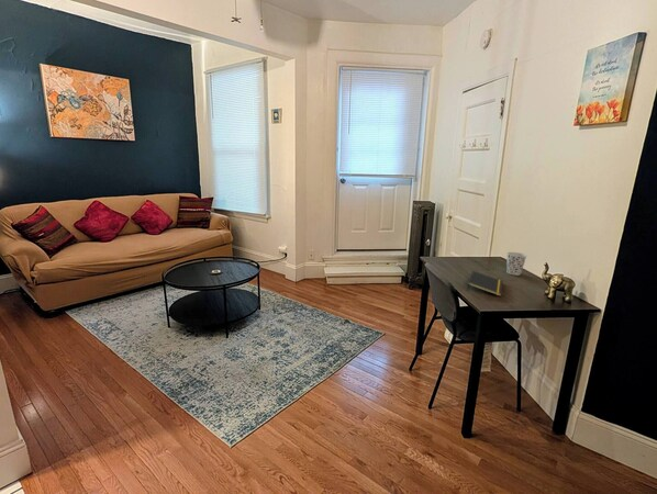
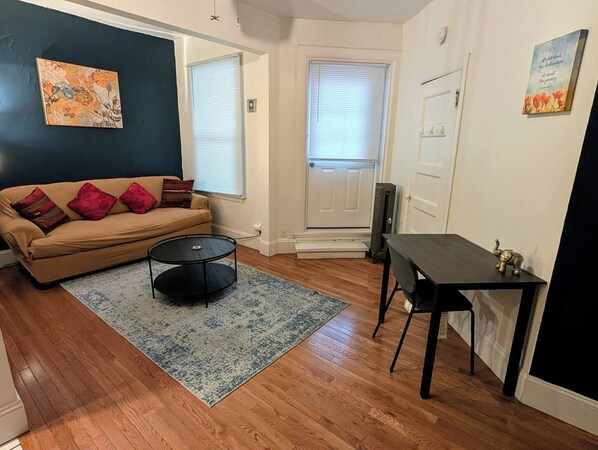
- cup (514, 263)
- notepad (486, 282)
